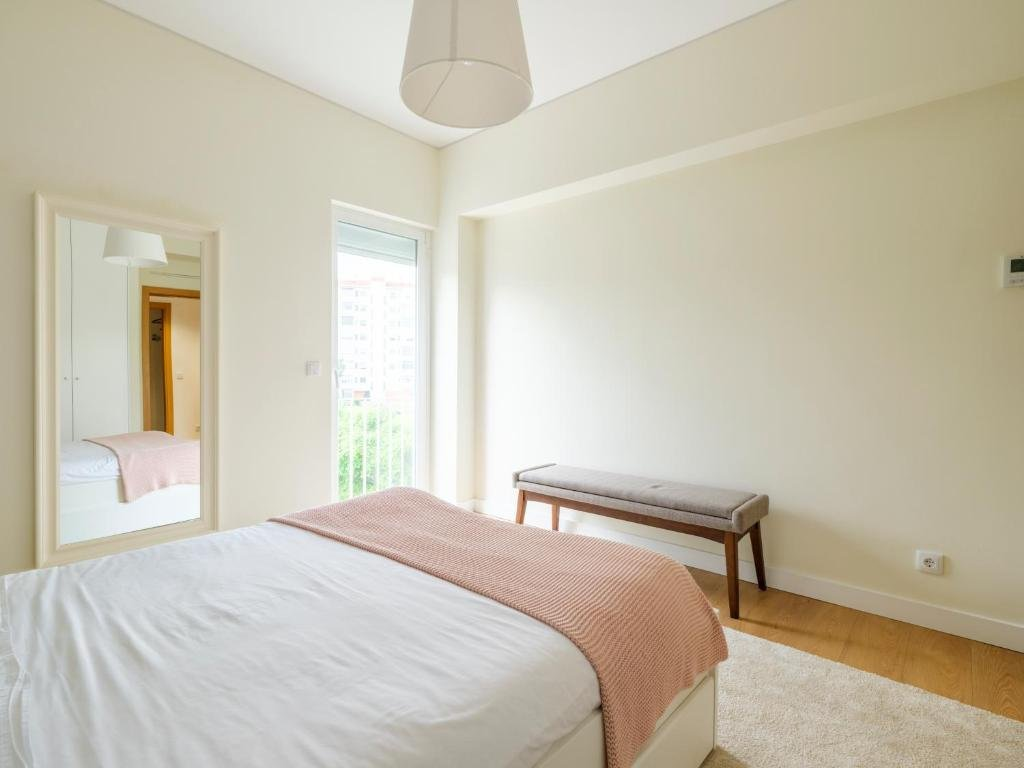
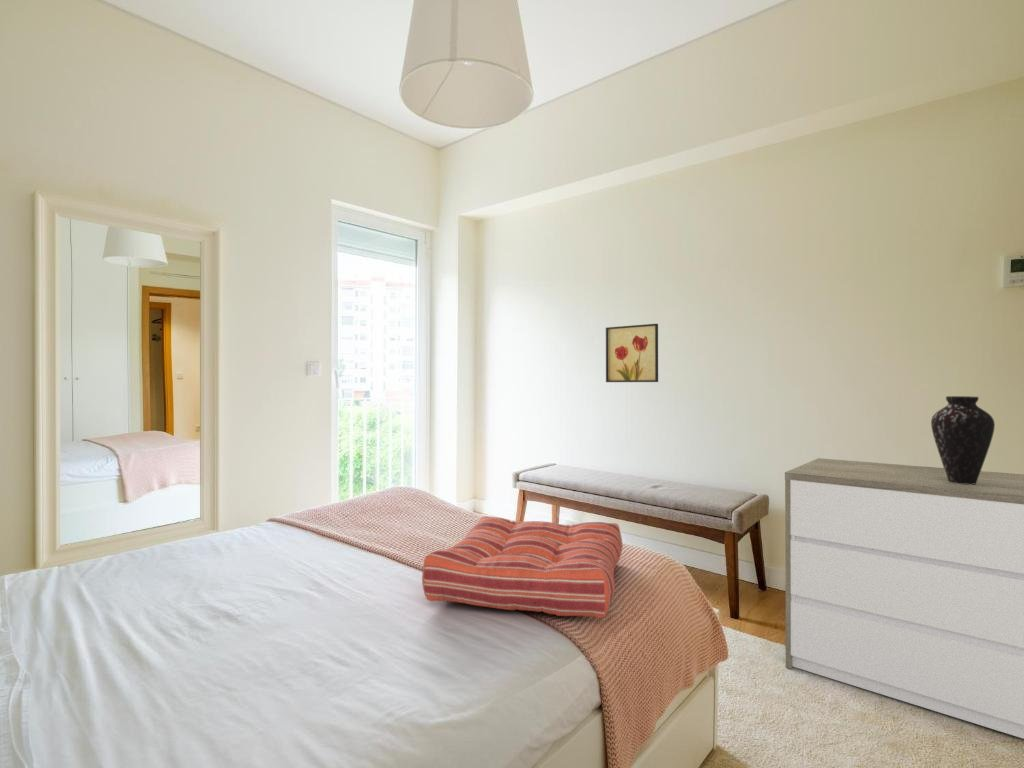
+ wall art (631, 354)
+ seat cushion (532, 557)
+ vase (962, 439)
+ dresser (920, 575)
